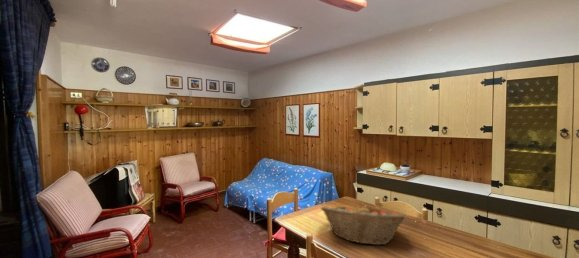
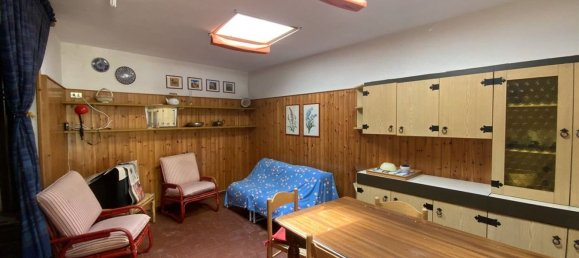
- fruit basket (360, 218)
